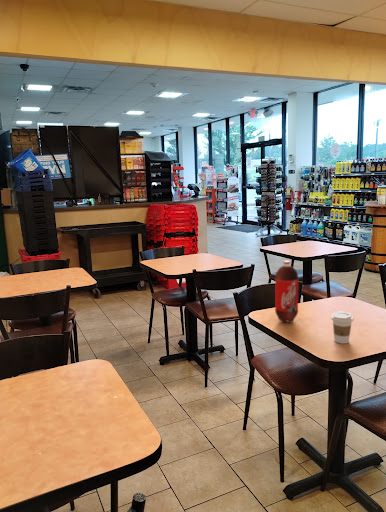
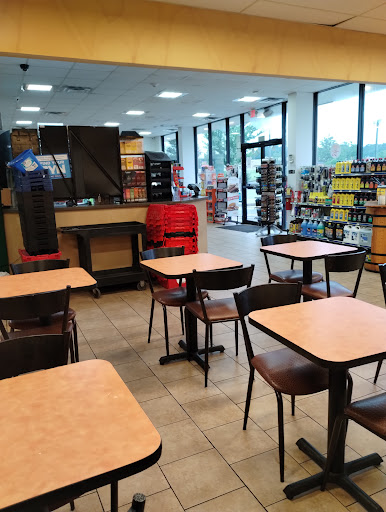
- cola bottle (286, 291)
- coffee cup (341, 327)
